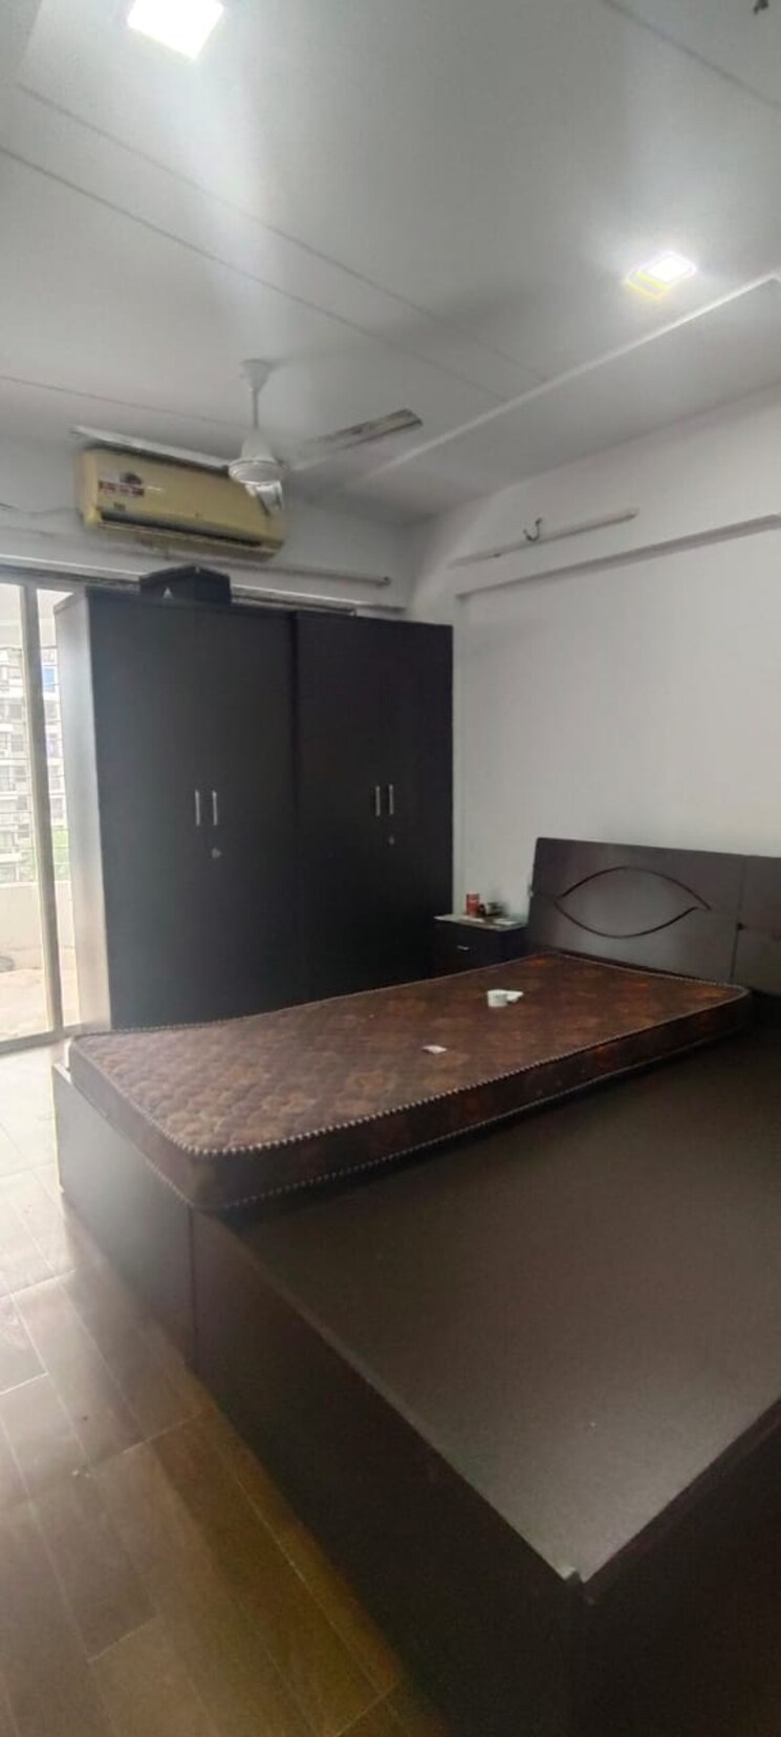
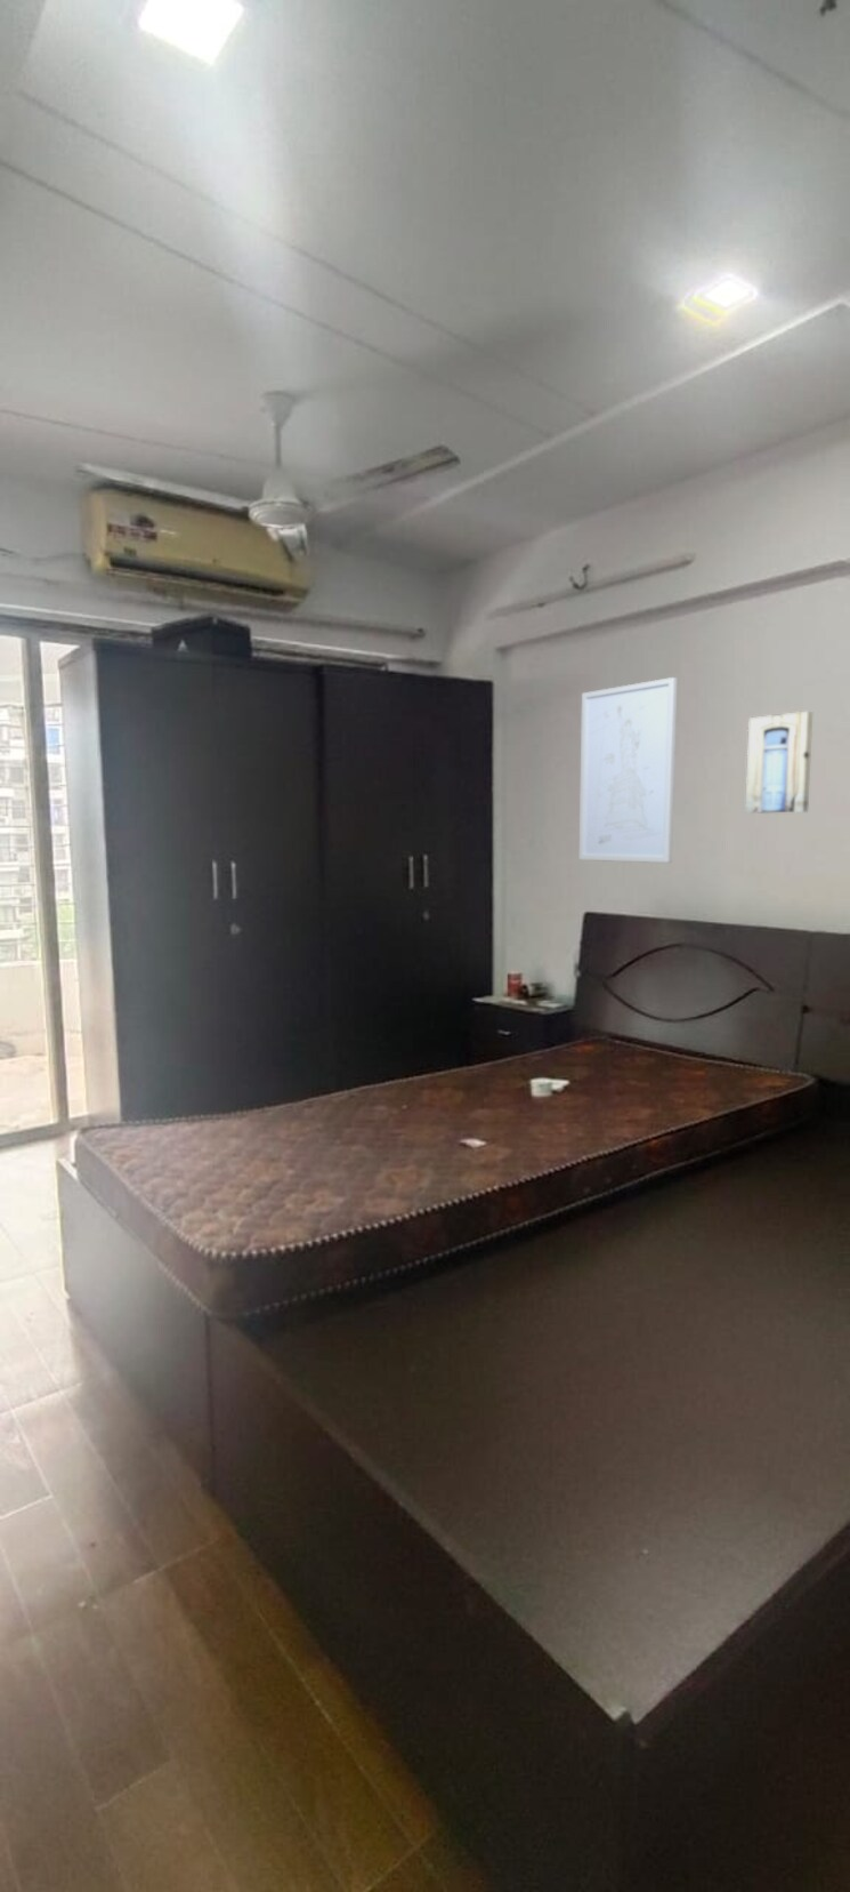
+ wall art (776, 764)
+ wall art (625, 773)
